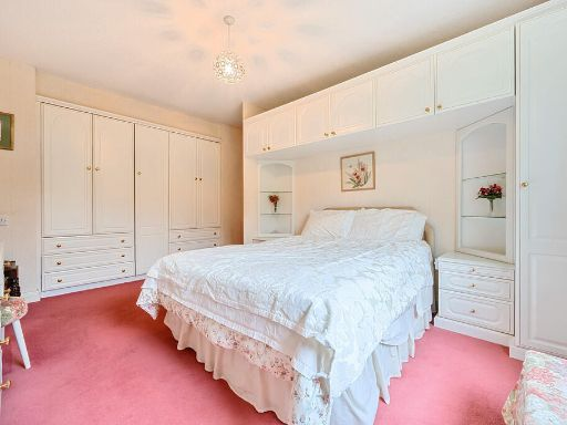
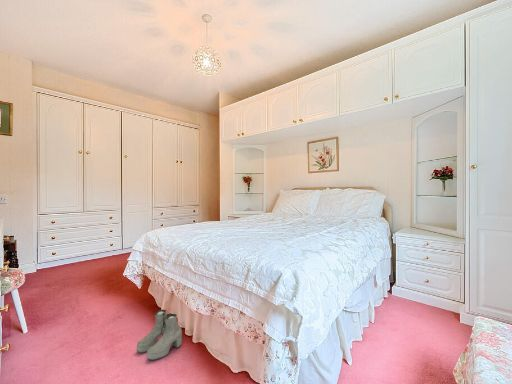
+ boots (160, 332)
